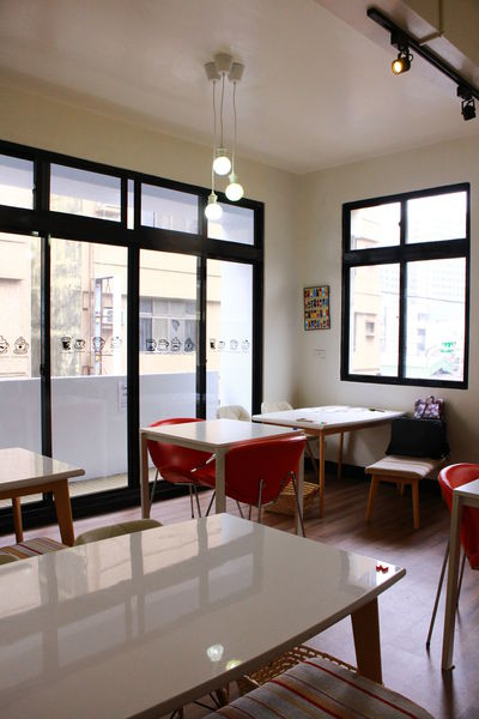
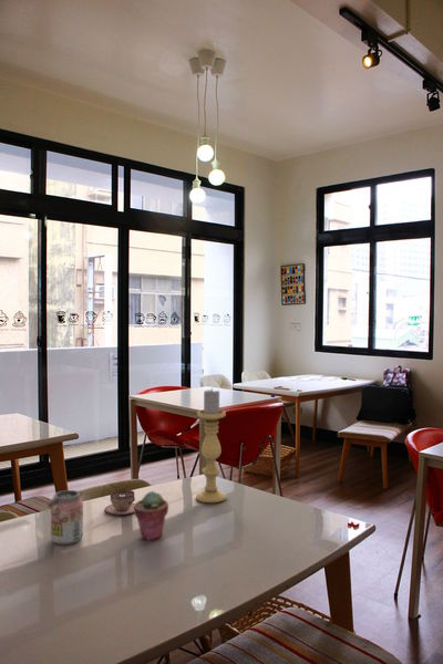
+ beverage can (65, 516)
+ candle holder (210, 443)
+ potted succulent (151, 512)
+ teacup (122, 500)
